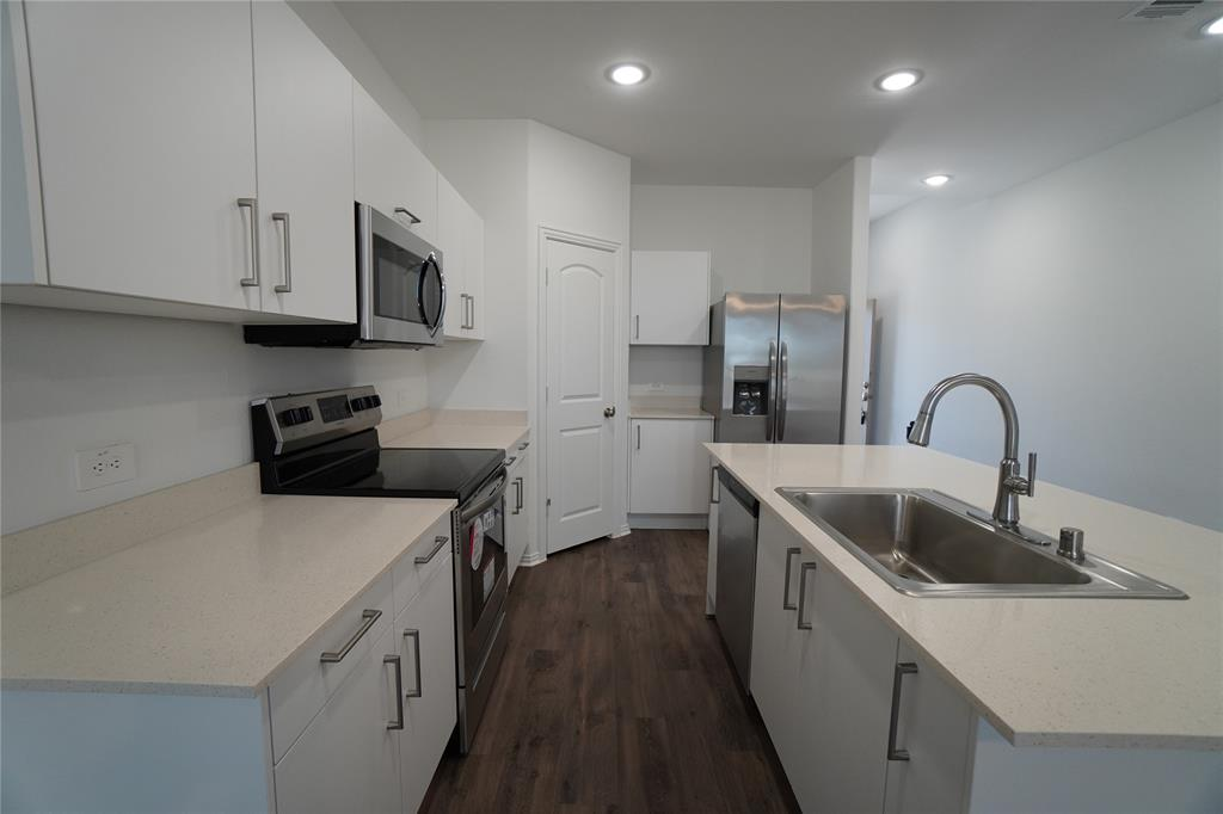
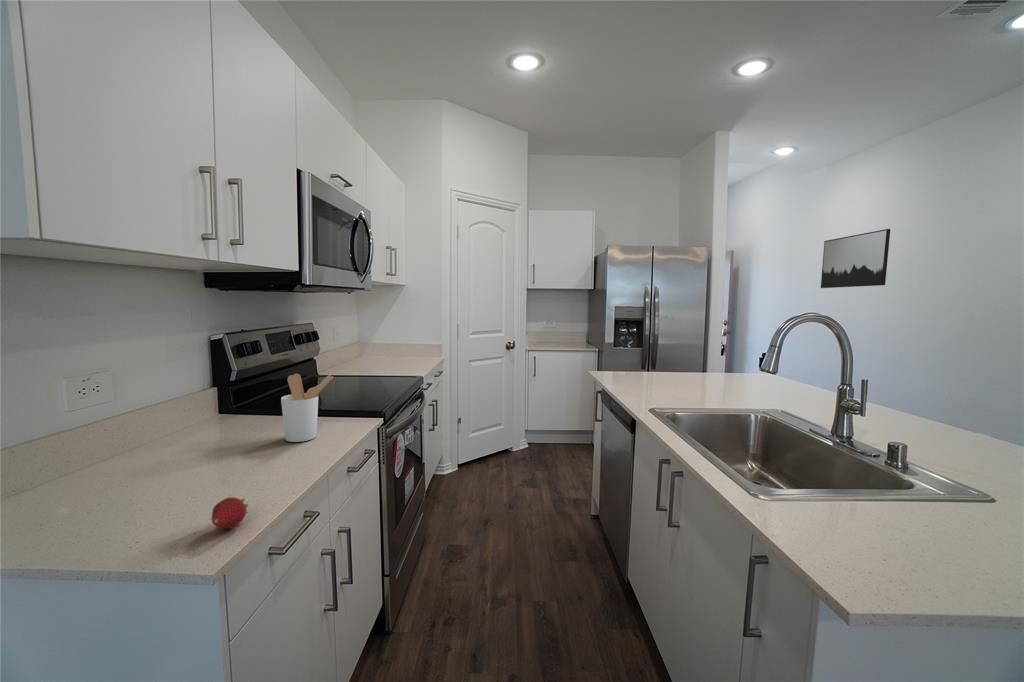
+ utensil holder (309, 405)
+ fruit (227, 514)
+ wall art (852, 261)
